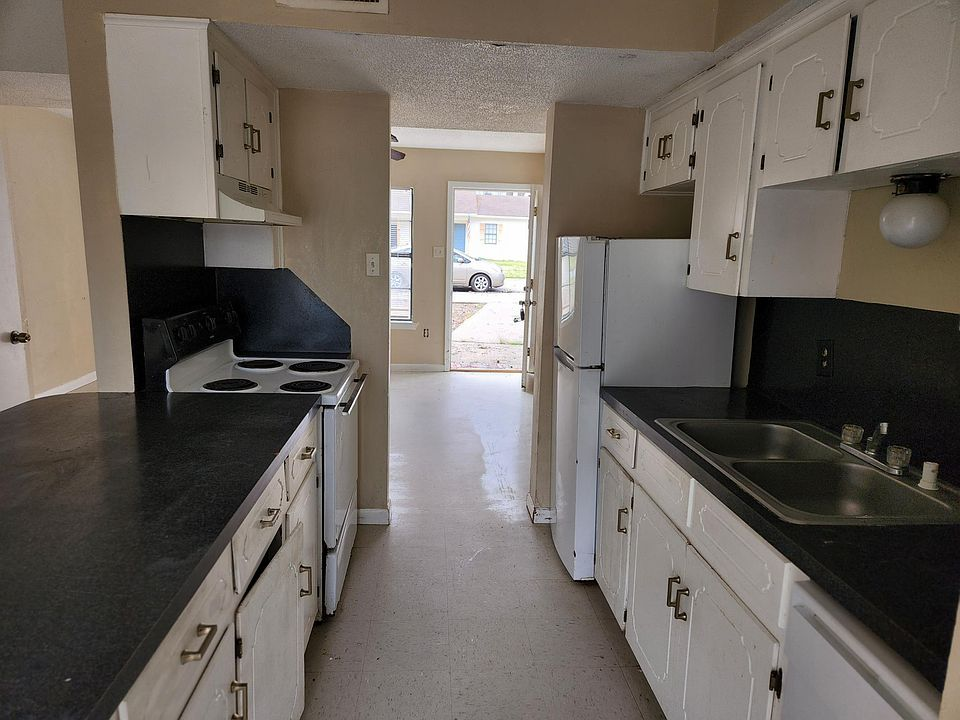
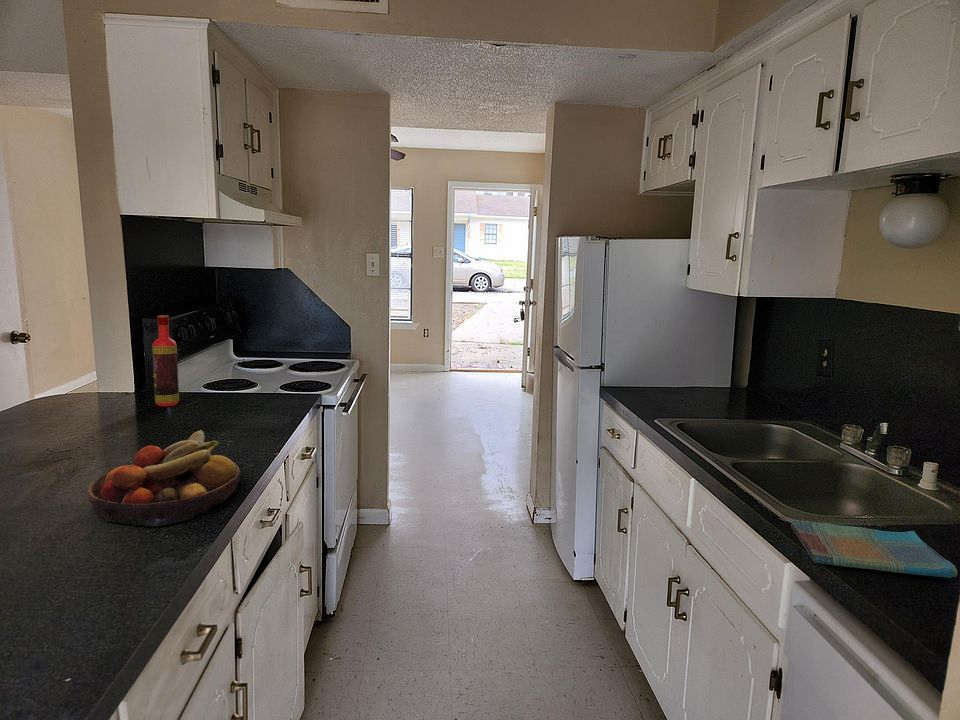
+ bottle (165, 360)
+ dish towel (867, 546)
+ fruit bowl (167, 471)
